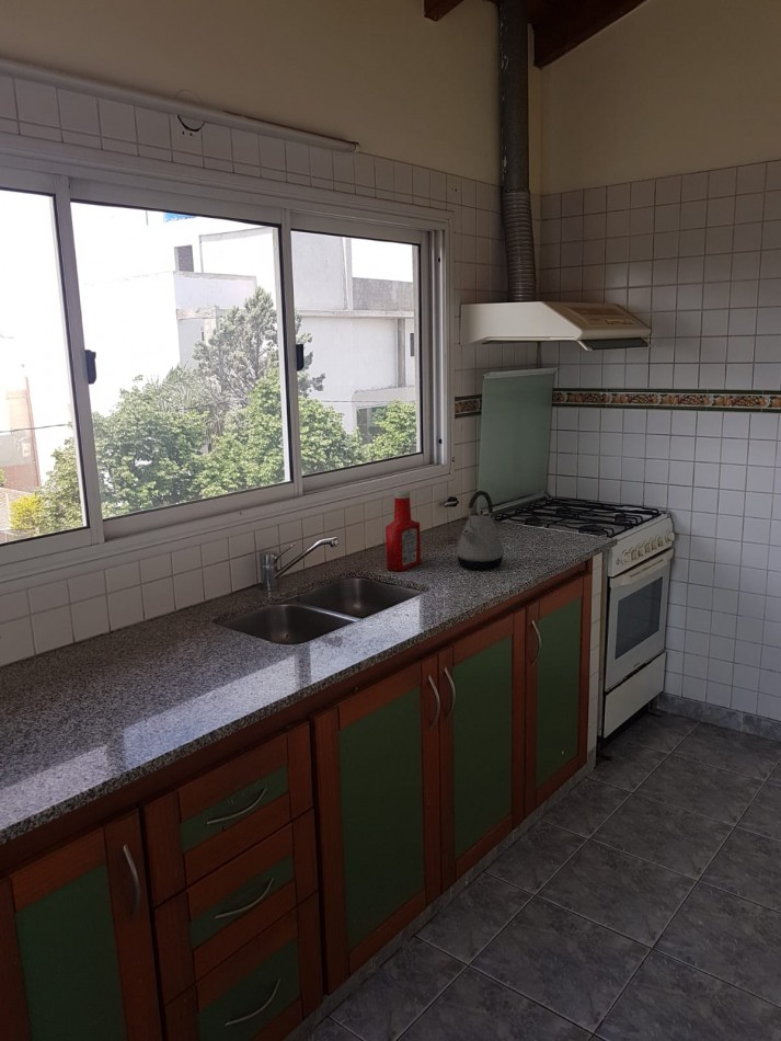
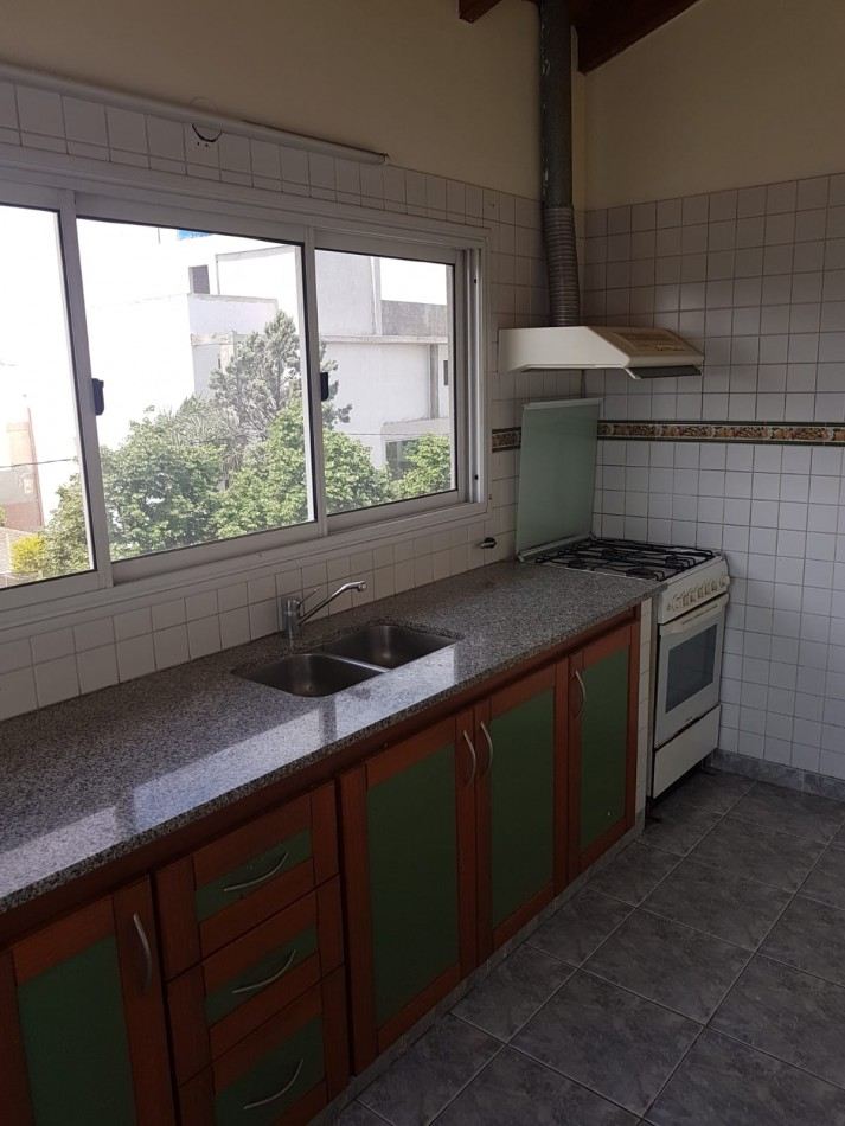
- kettle (479, 528)
- soap bottle (402, 529)
